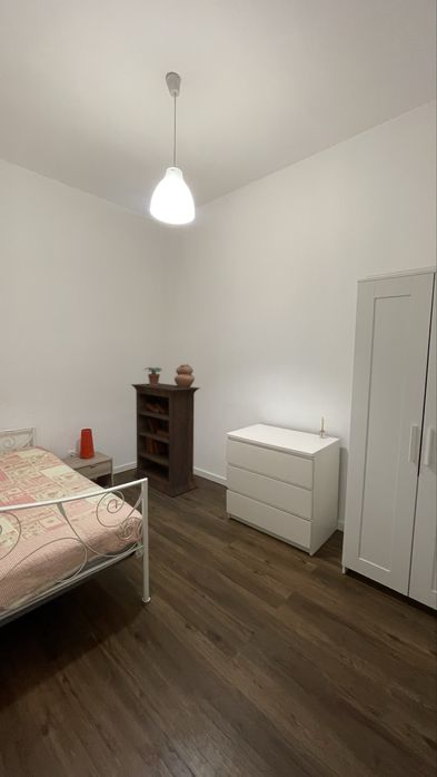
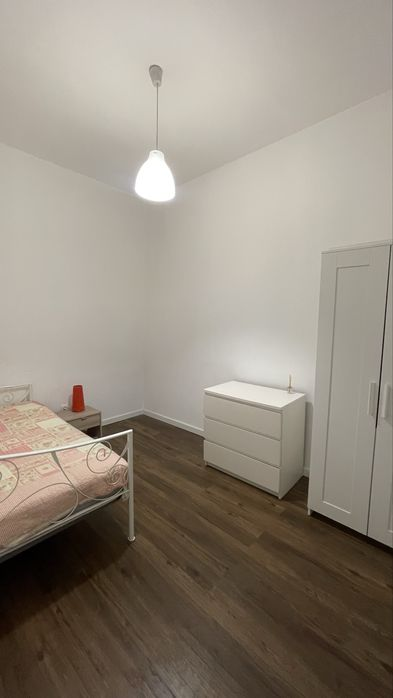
- potted plant (152, 375)
- bookcase (163, 434)
- ceramic vessel (183, 375)
